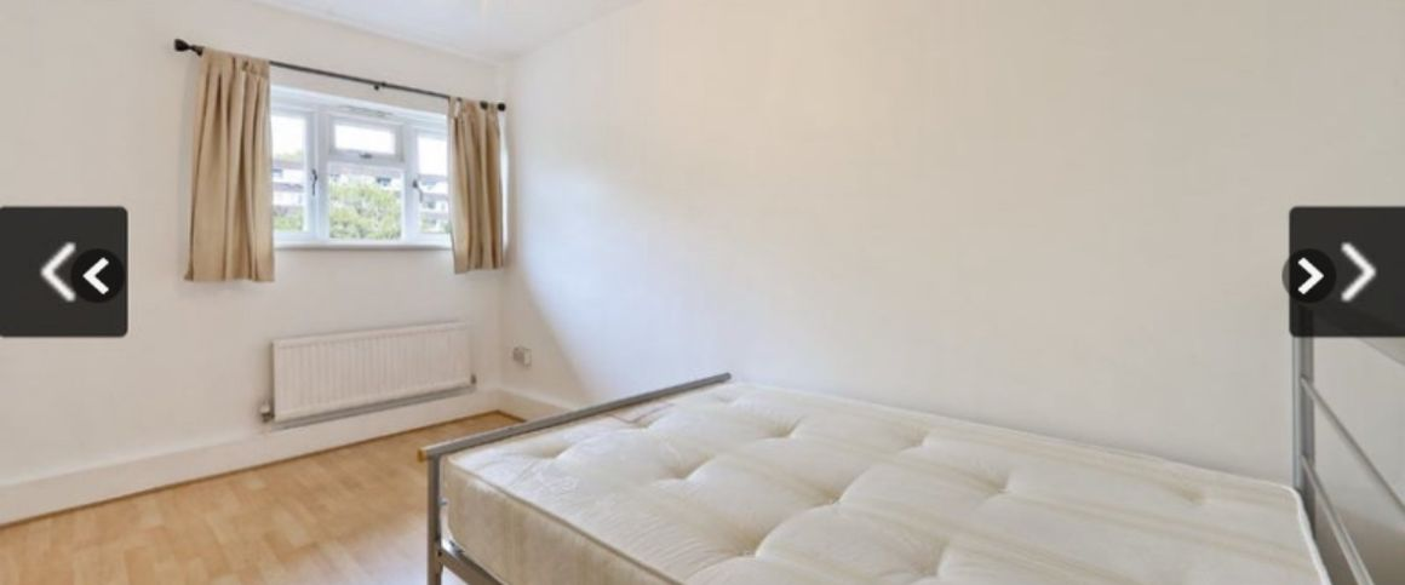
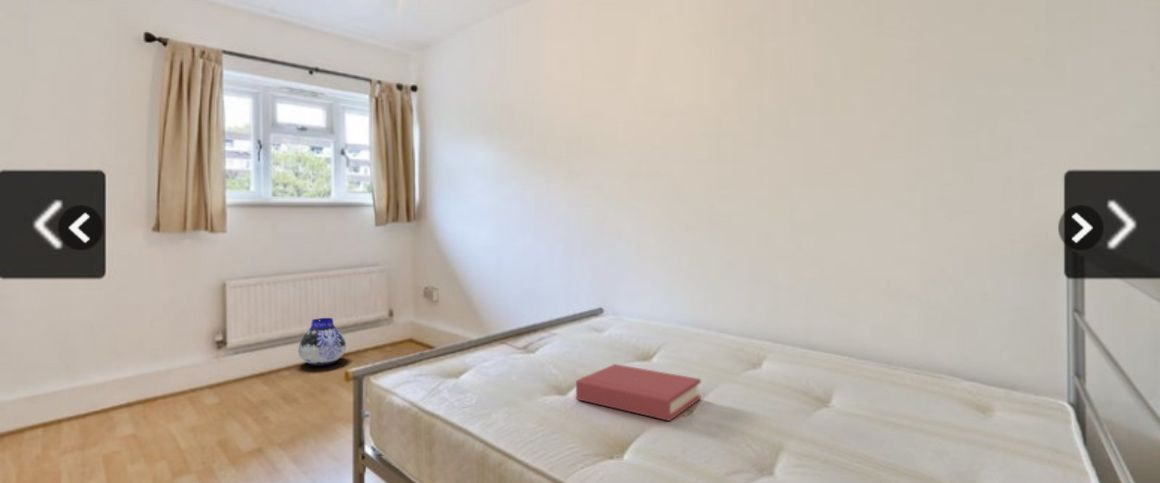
+ hardback book (638, 389)
+ vase (322, 341)
